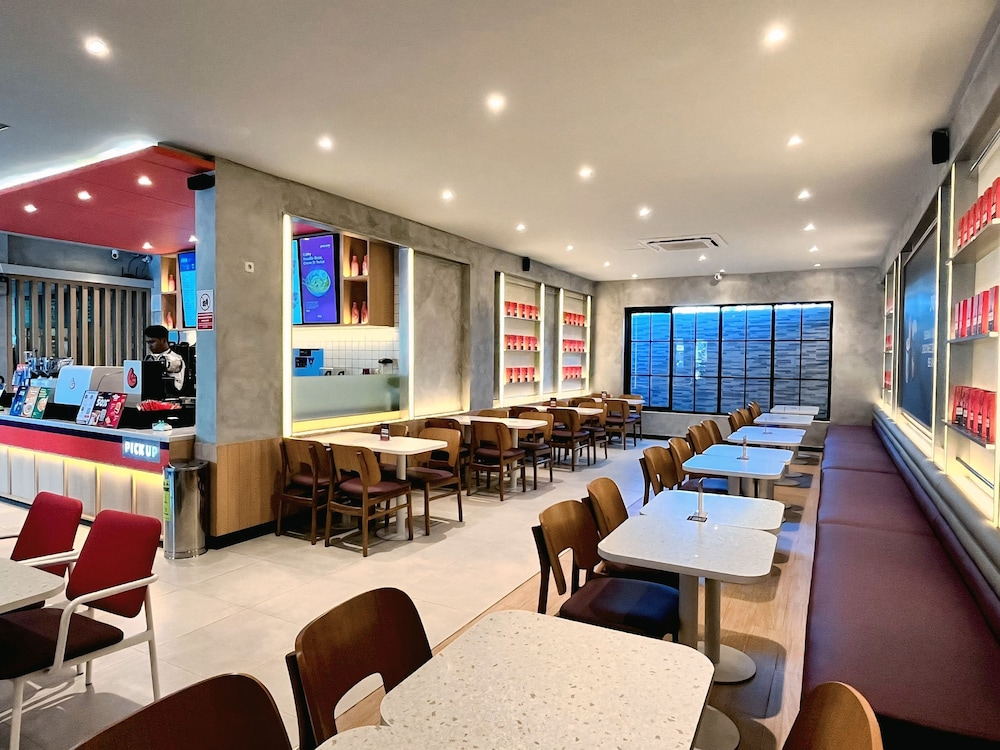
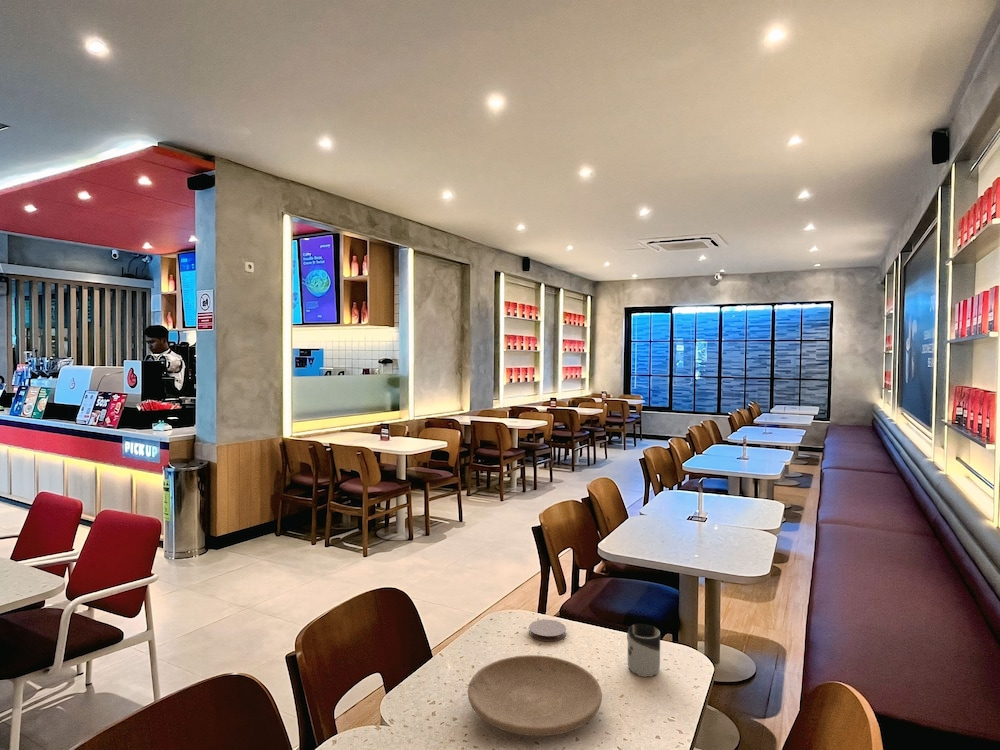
+ cup (640, 647)
+ plate (534, 698)
+ coaster (547, 630)
